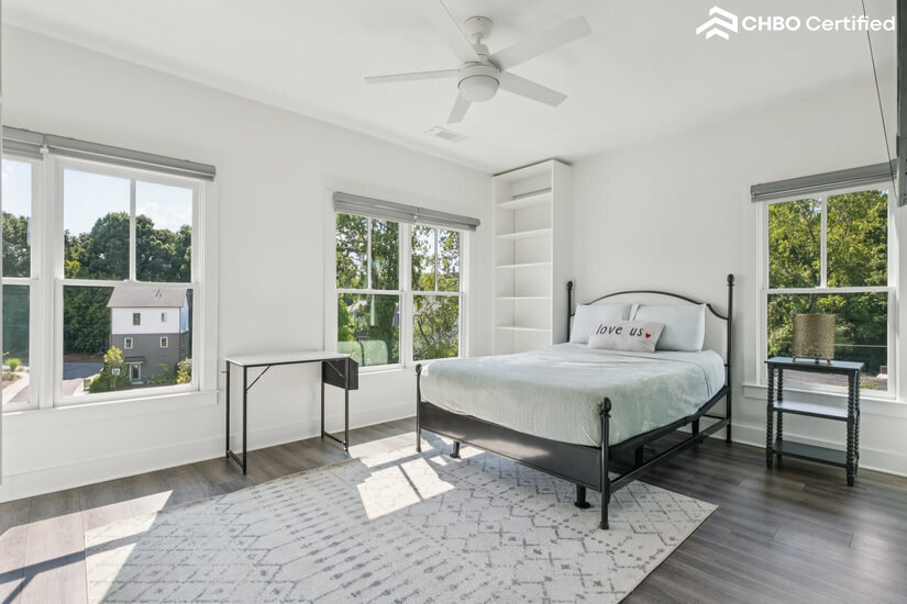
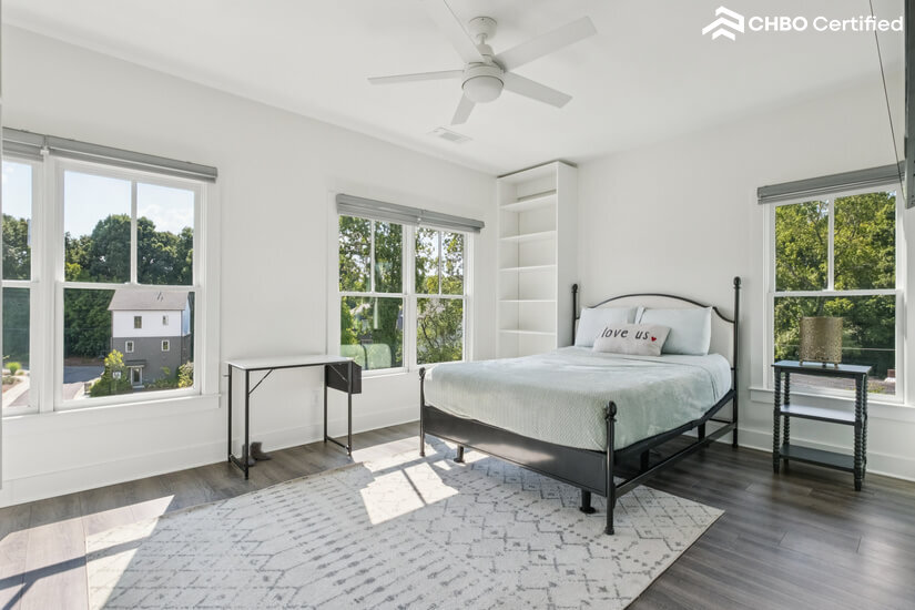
+ boots (253, 453)
